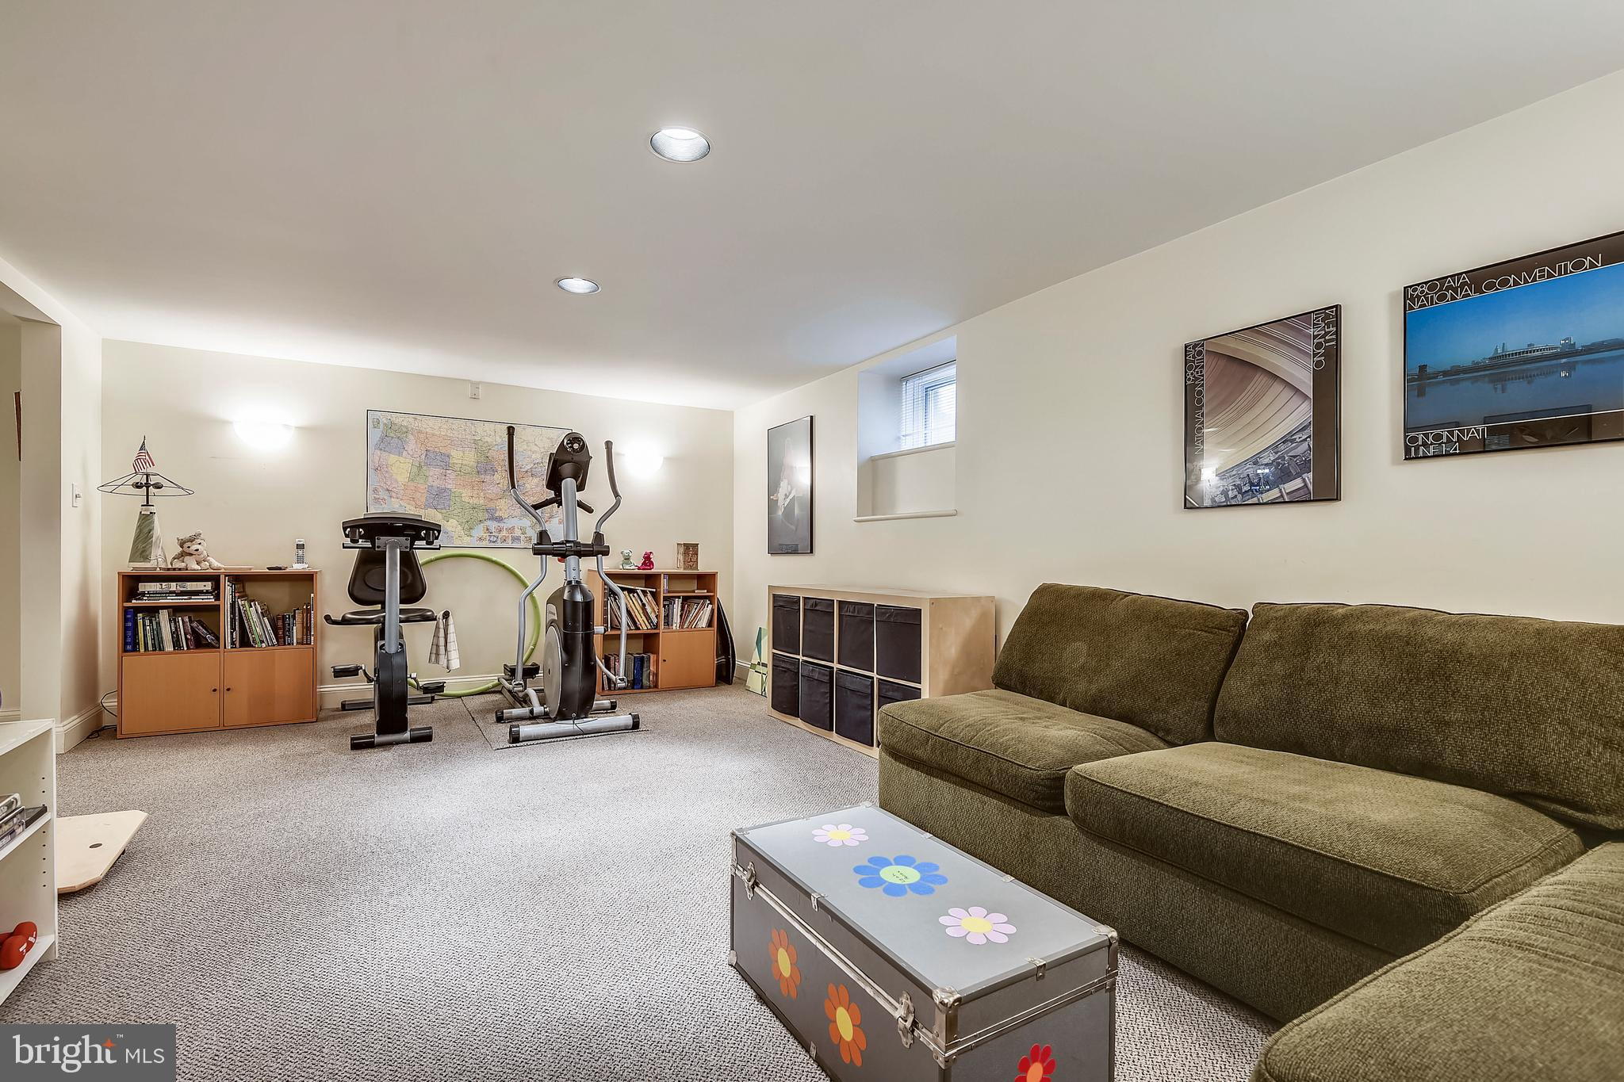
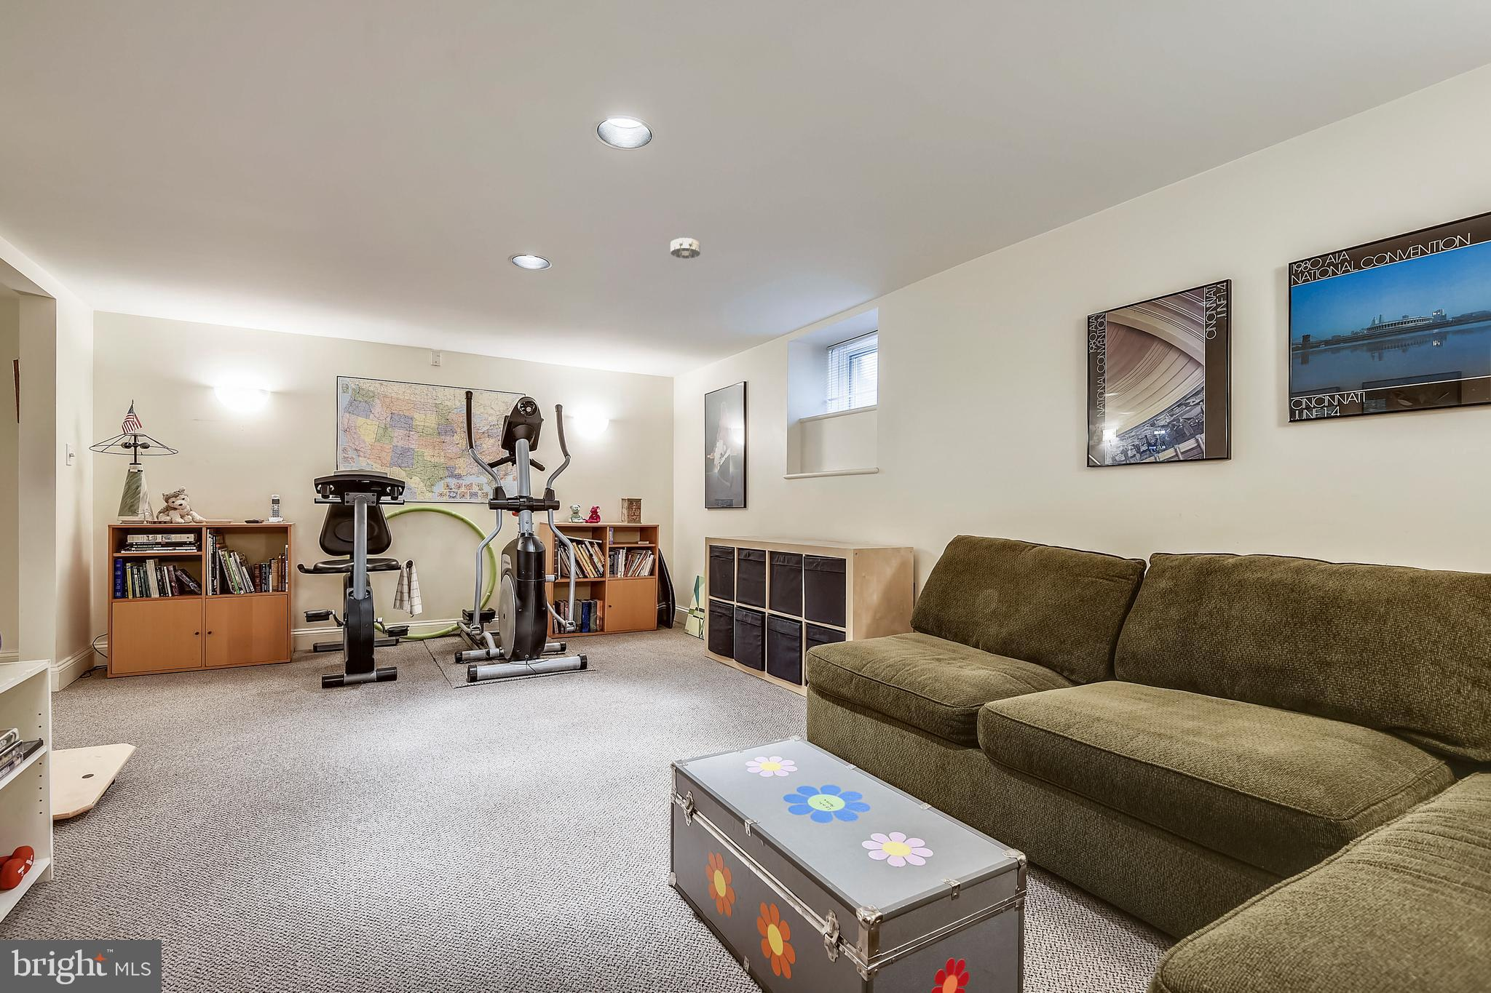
+ smoke detector (685, 247)
